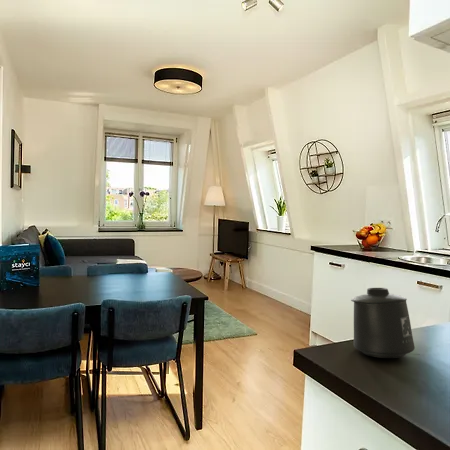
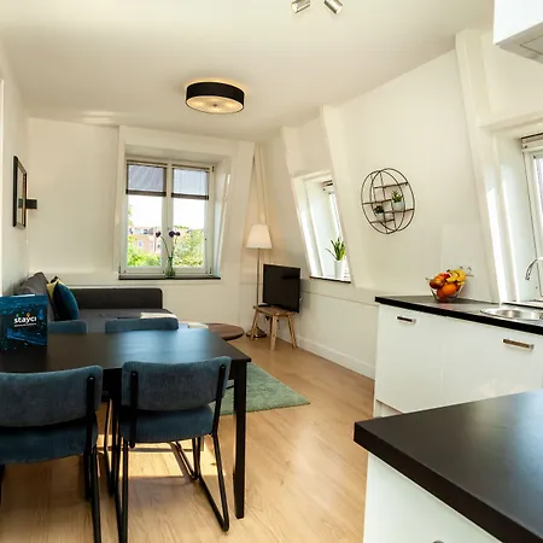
- mug (380, 319)
